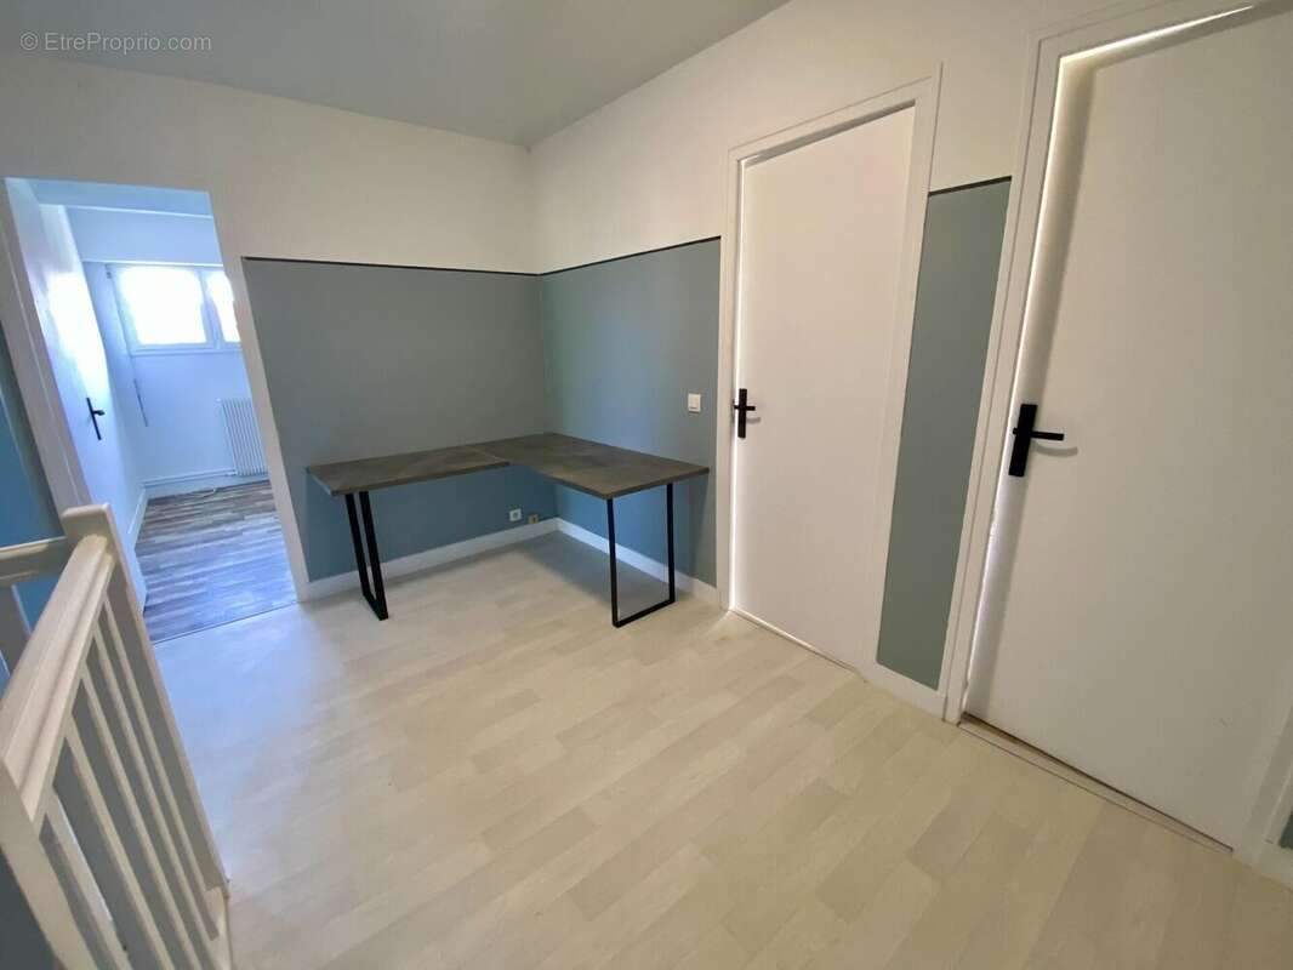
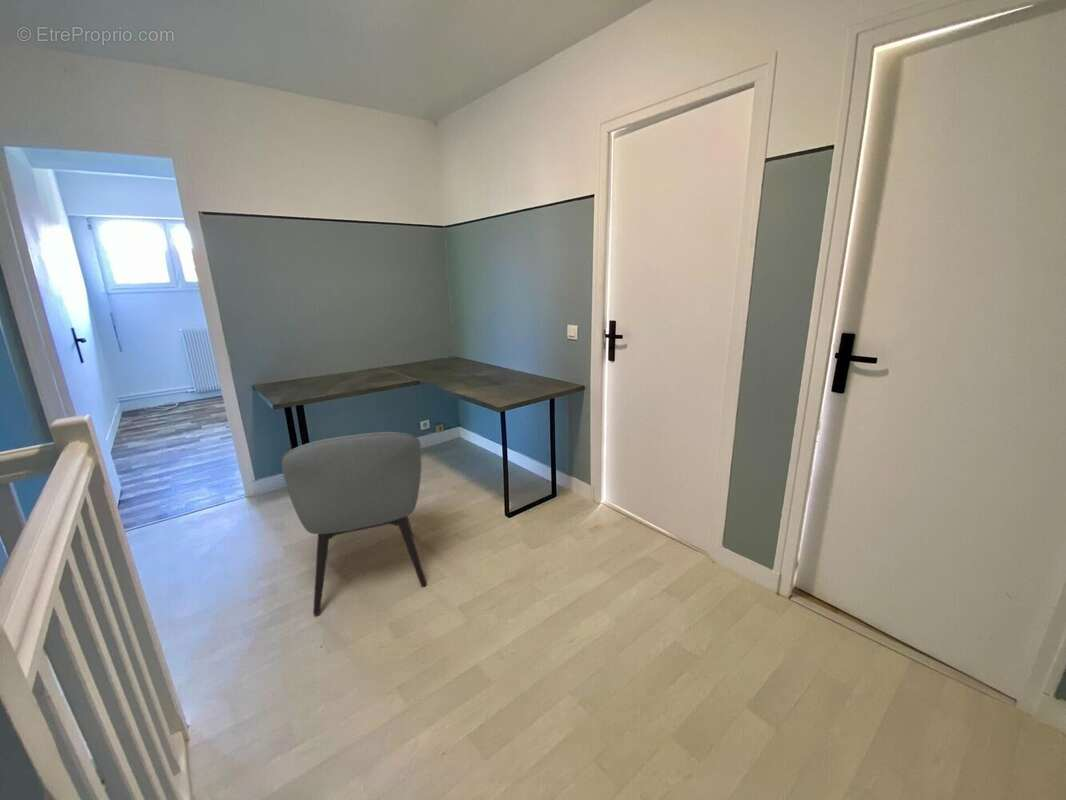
+ chair (361, 498)
